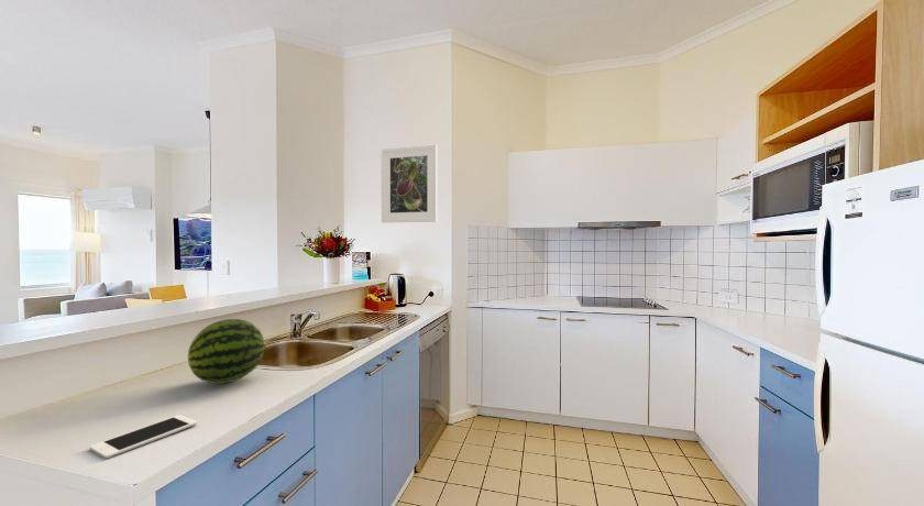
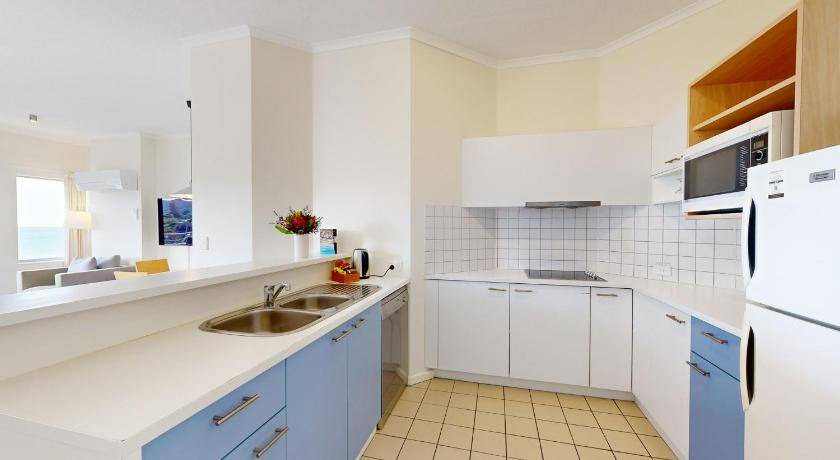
- fruit (229, 350)
- cell phone (146, 433)
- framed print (408, 184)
